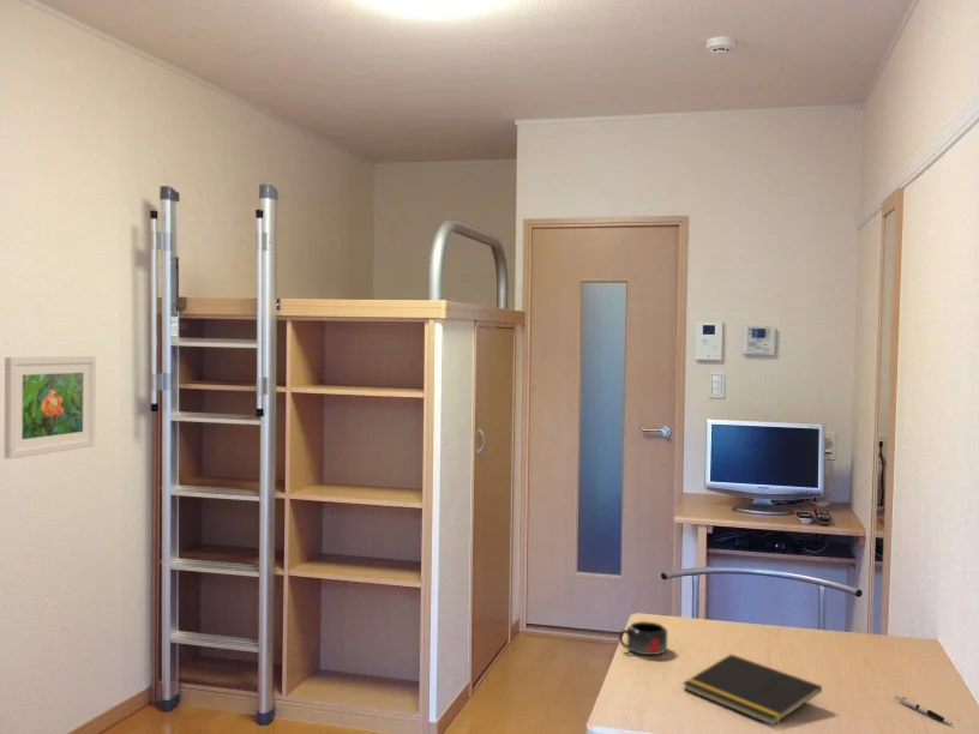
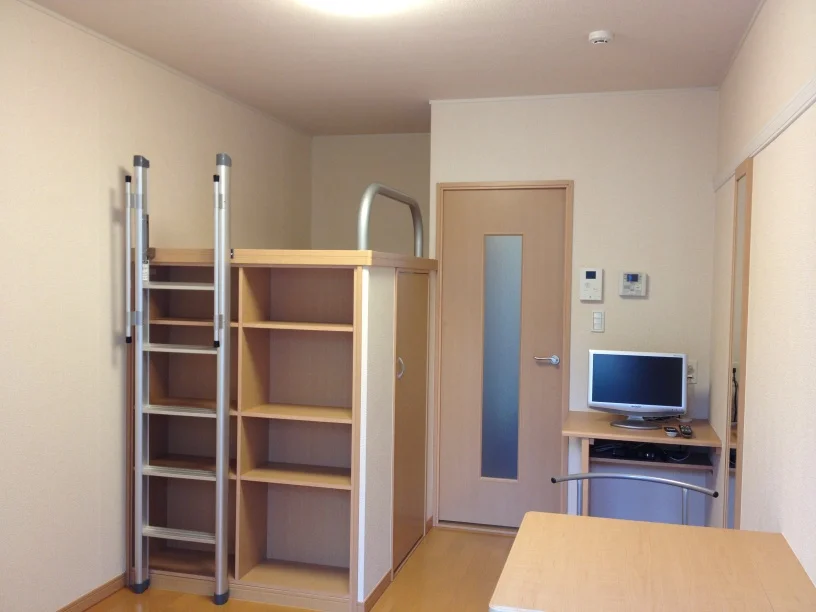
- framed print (52, 404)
- mug (642, 638)
- pen (923, 709)
- notepad (750, 687)
